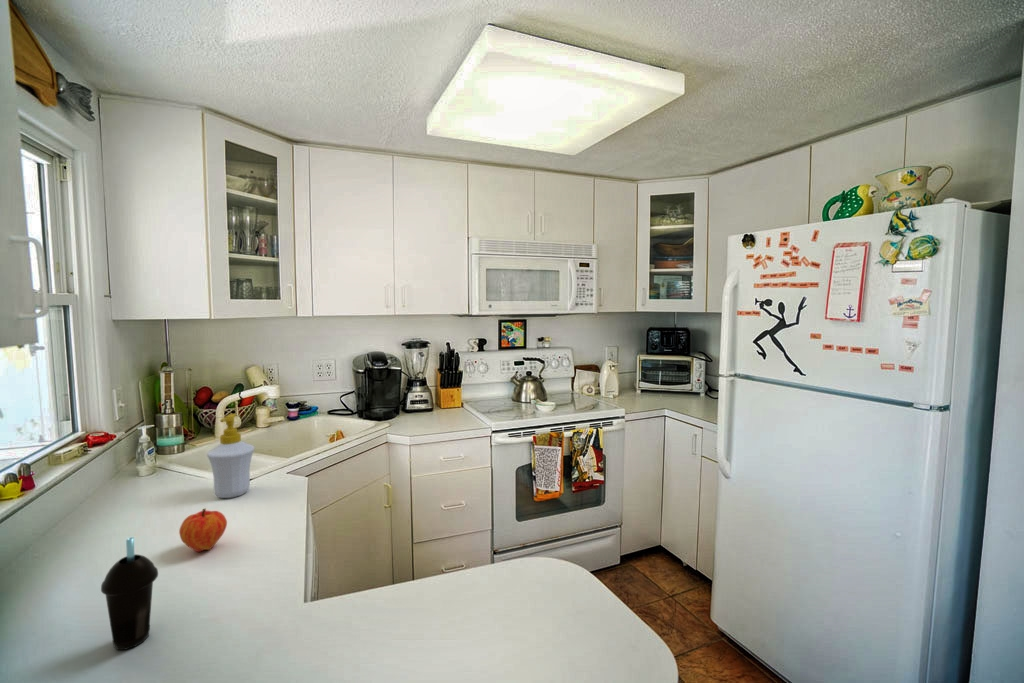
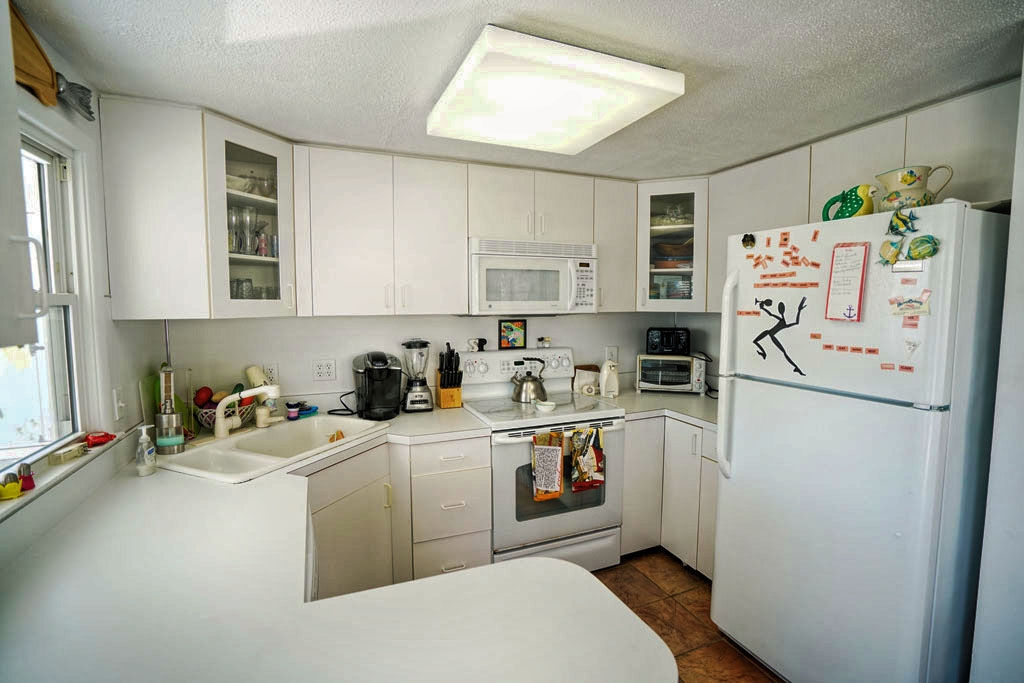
- fruit (203, 528)
- cup (130, 590)
- soap bottle (231, 454)
